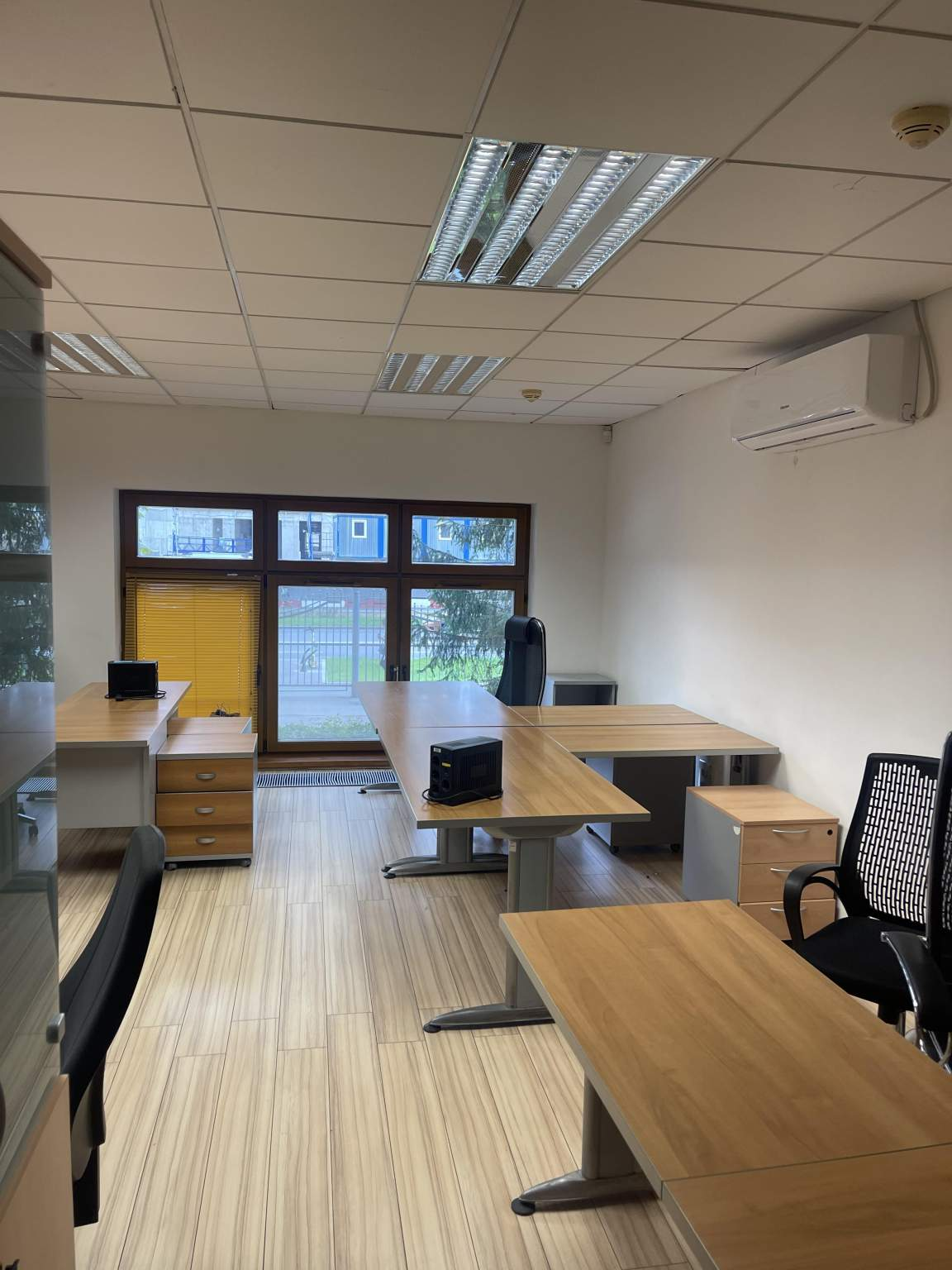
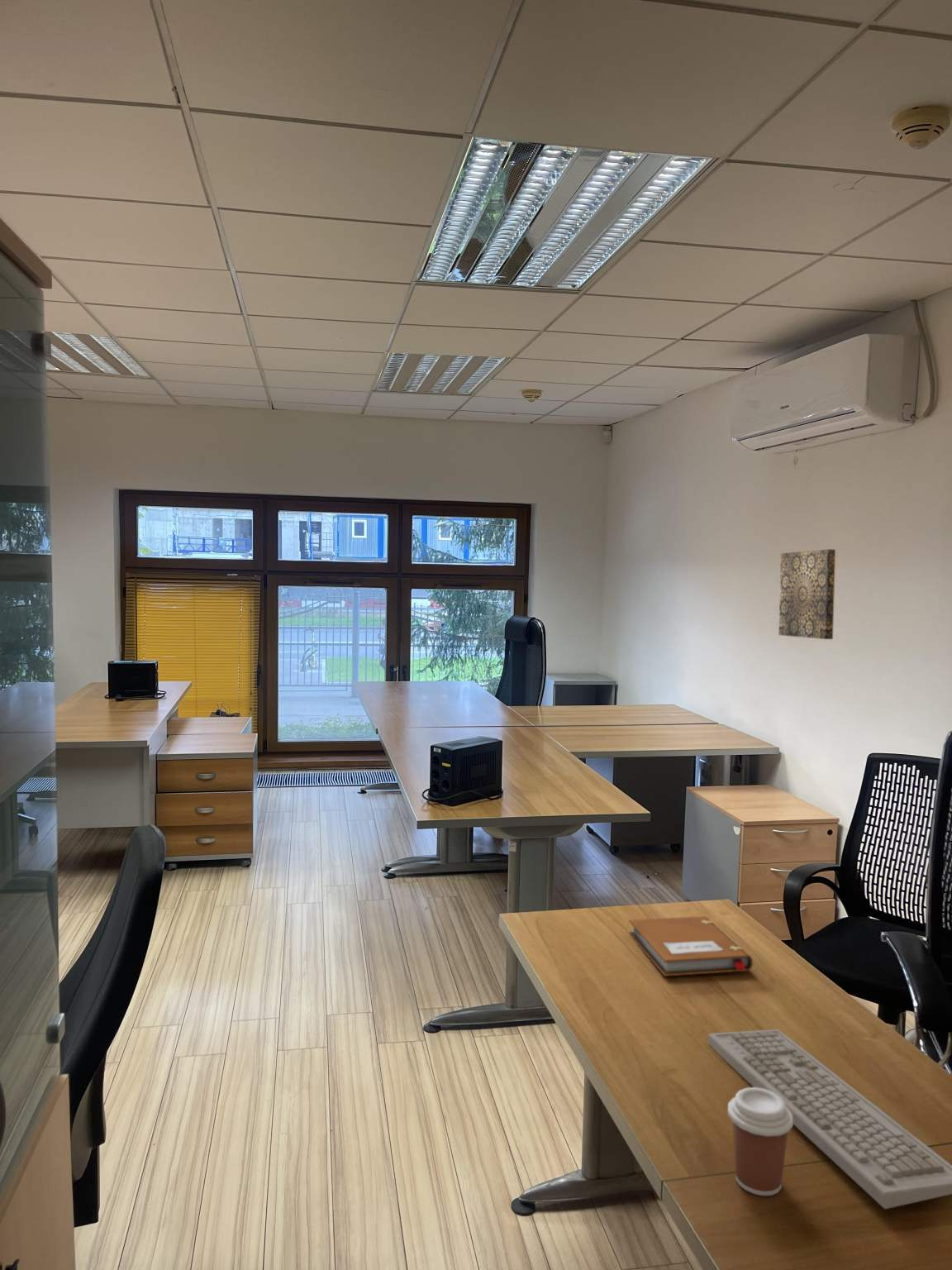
+ notebook (688, 945)
+ coffee cup (759, 1140)
+ keyboard (822, 1101)
+ wall art (805, 594)
